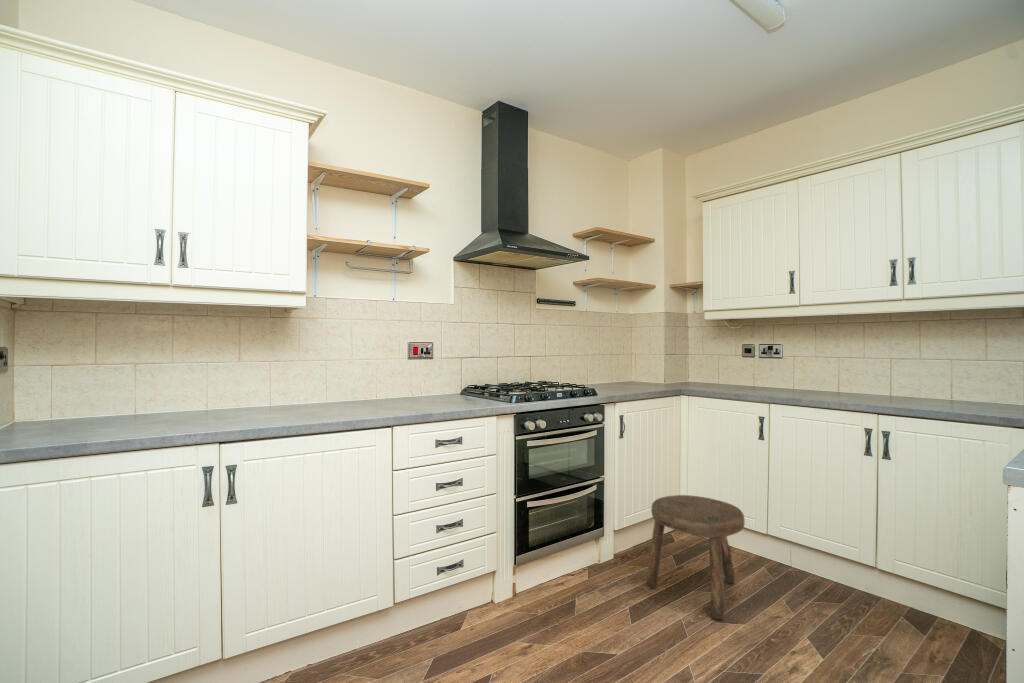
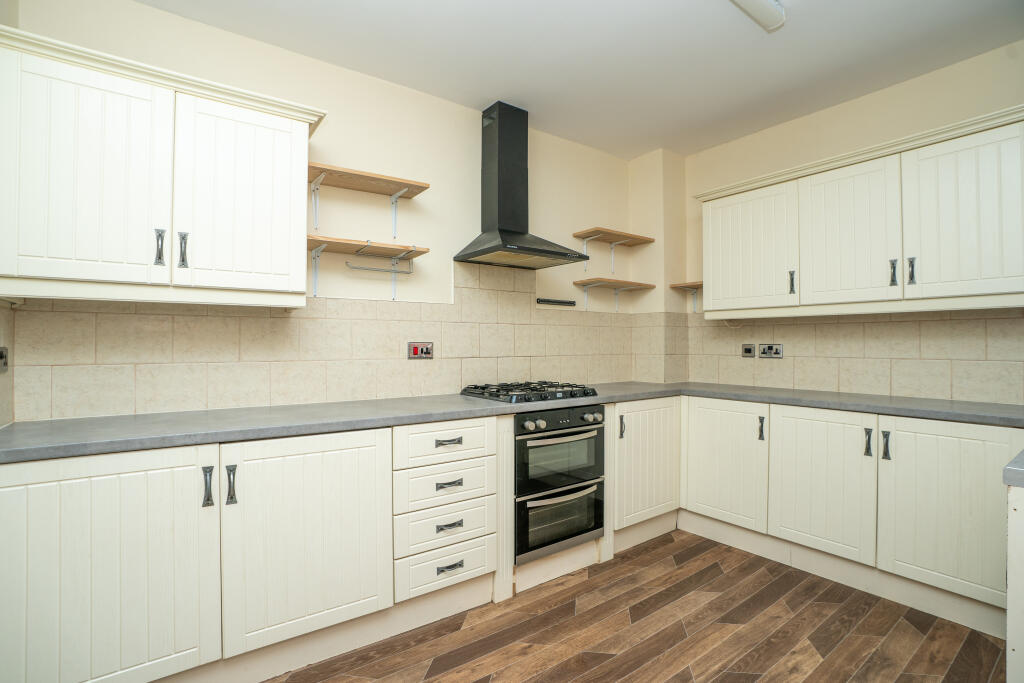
- stool (709, 550)
